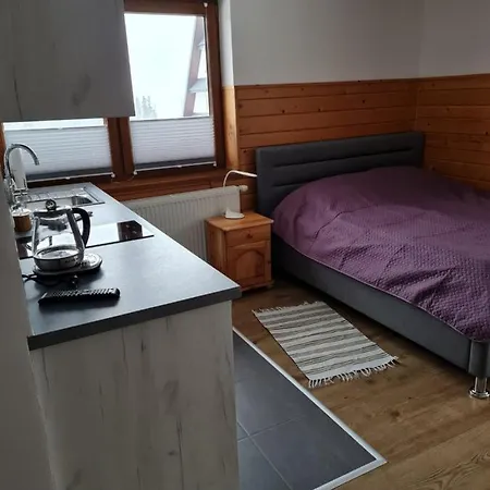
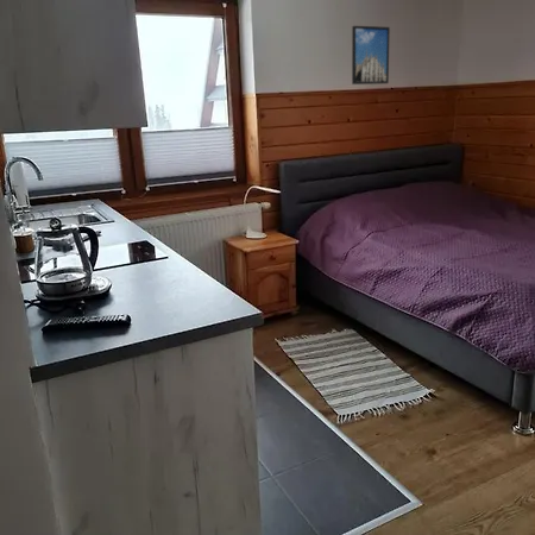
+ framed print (370, 55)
